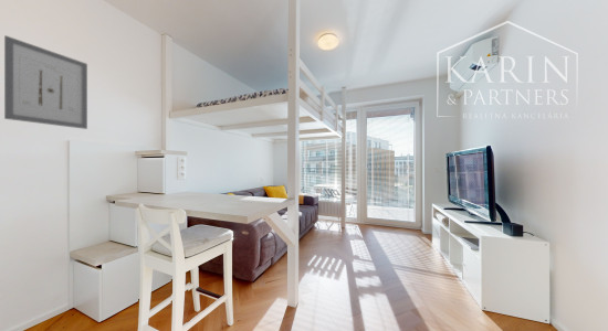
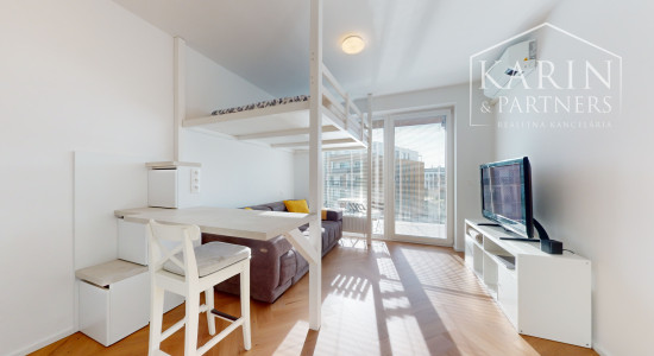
- wall art (51, 87)
